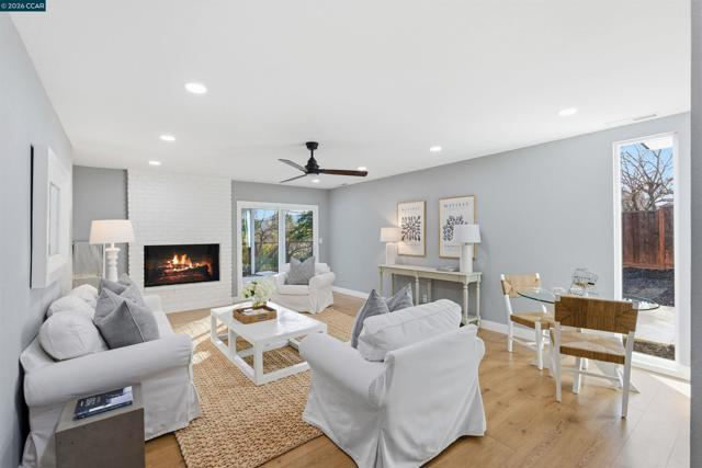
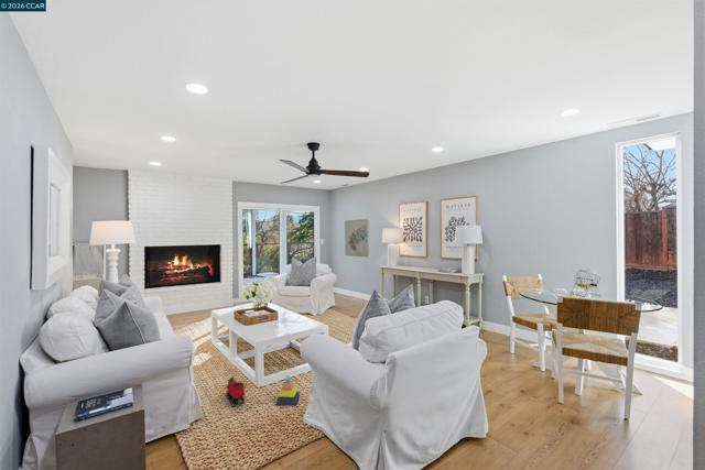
+ stacking toy (288, 386)
+ toy train (235, 390)
+ wall art (356, 238)
